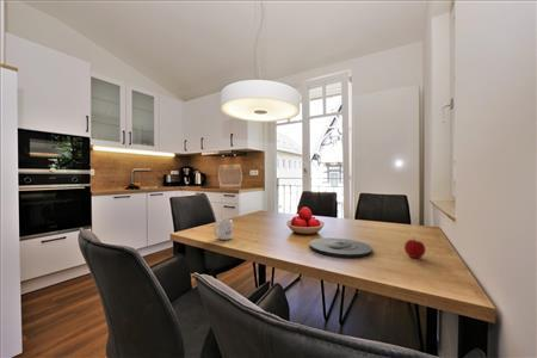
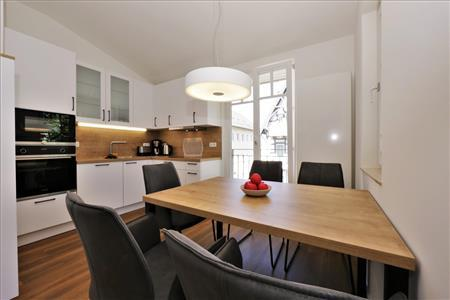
- mug (222, 229)
- apple (414, 247)
- plate (339, 245)
